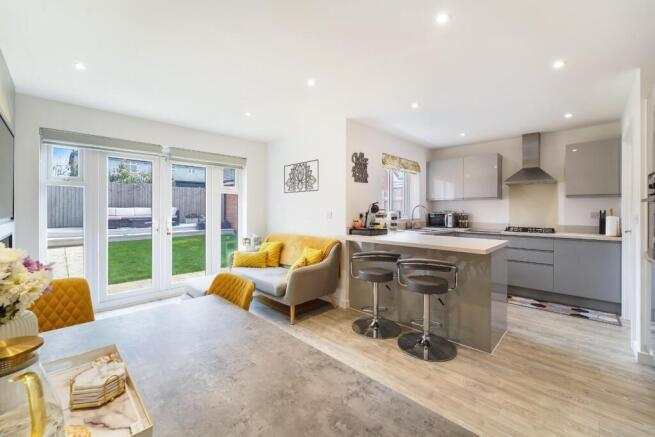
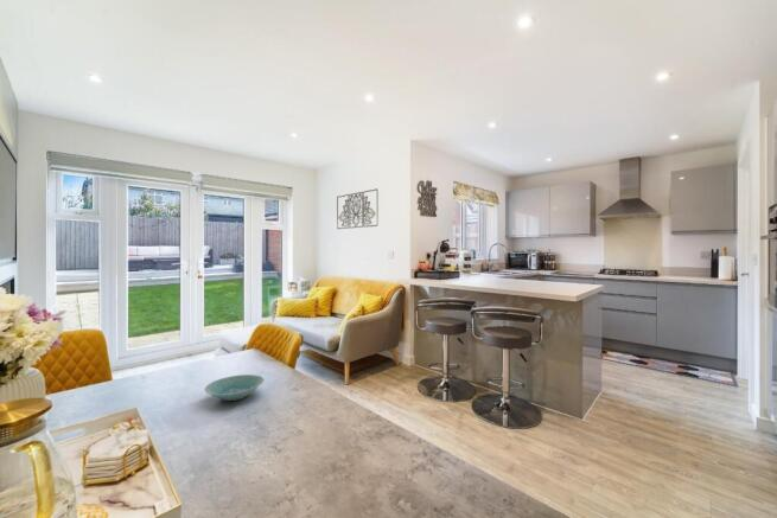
+ bowl (235, 389)
